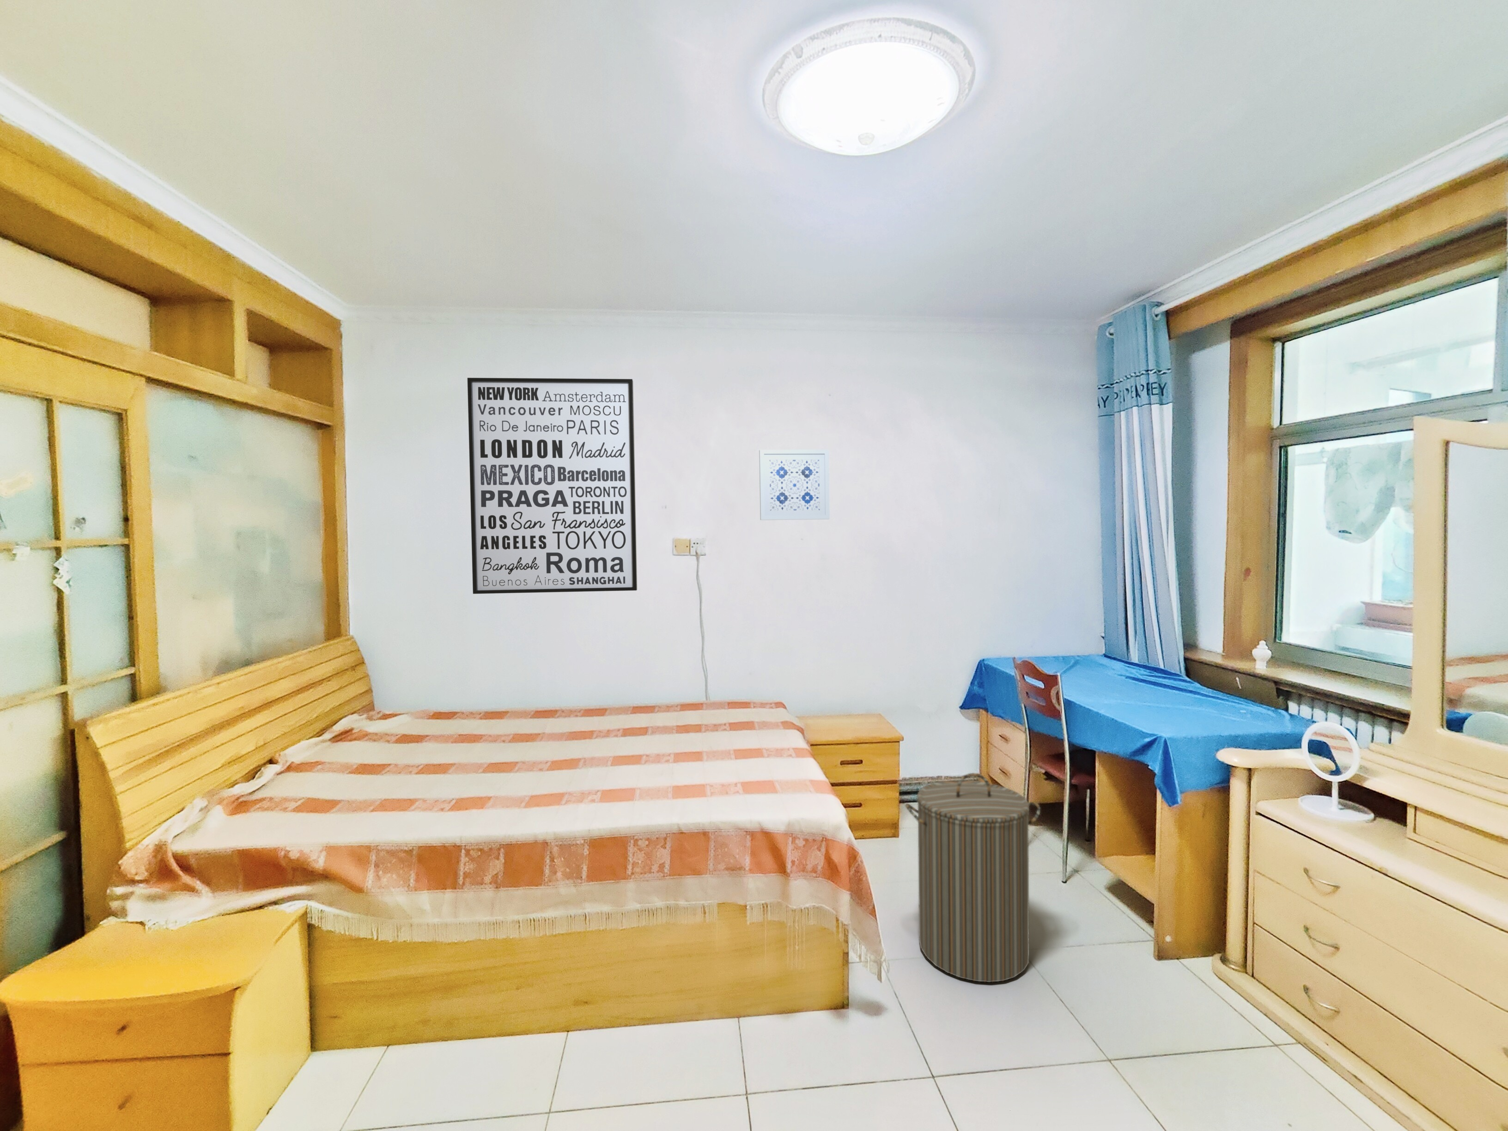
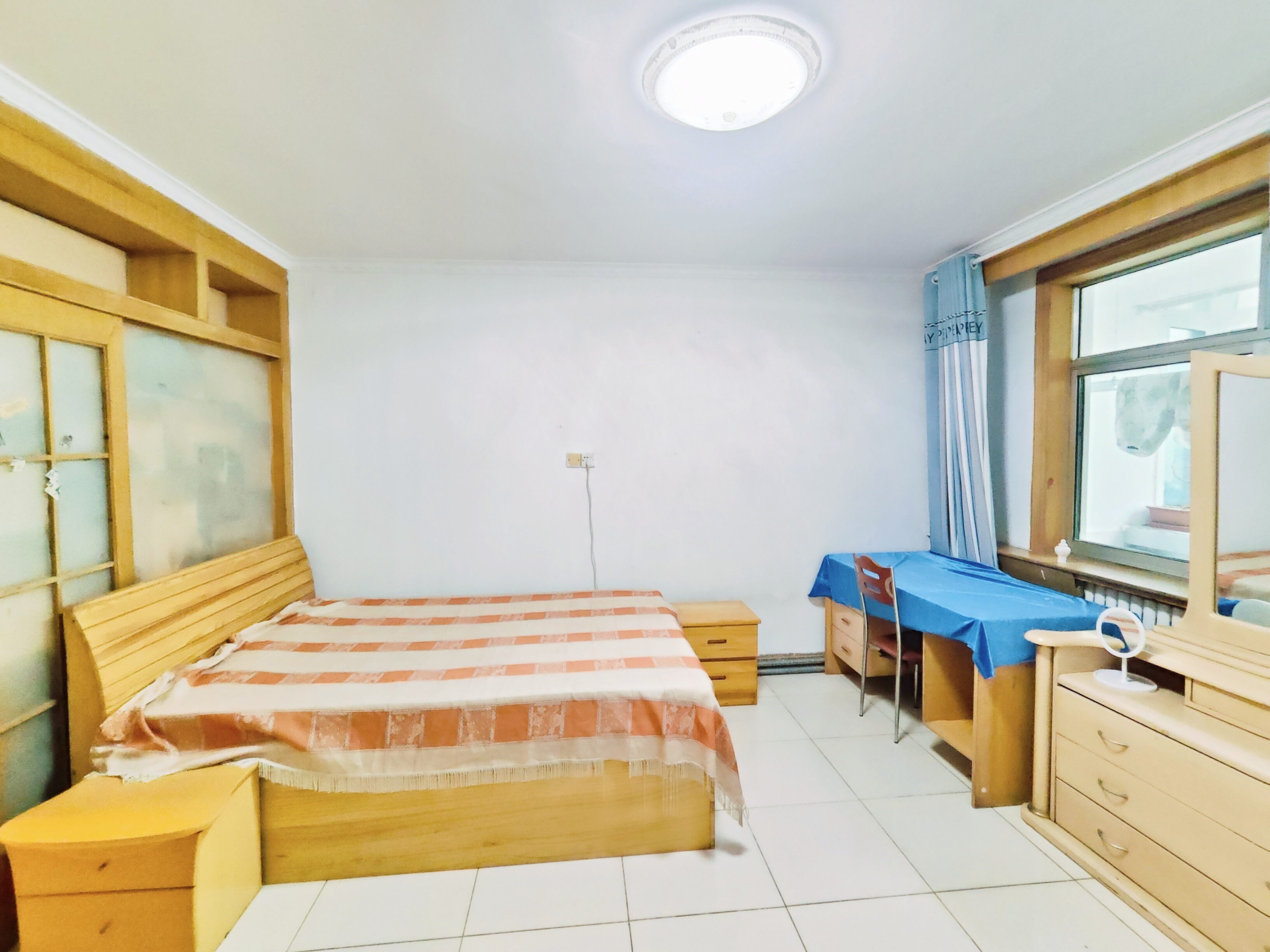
- laundry hamper (972, 861)
- wall art (794, 485)
- wall art (555, 486)
